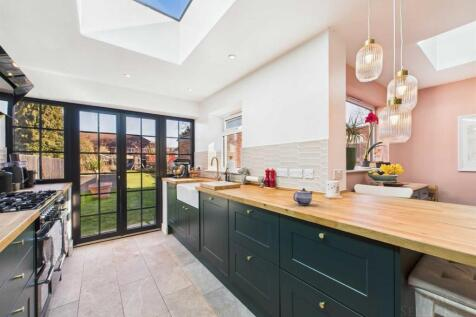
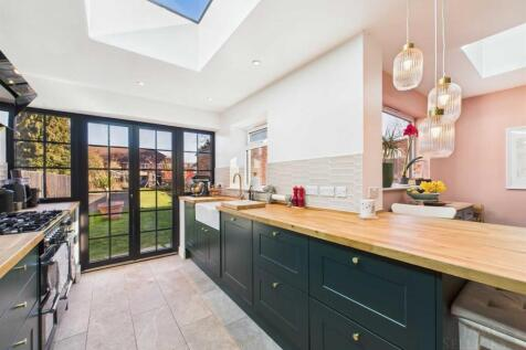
- teapot (303, 196)
